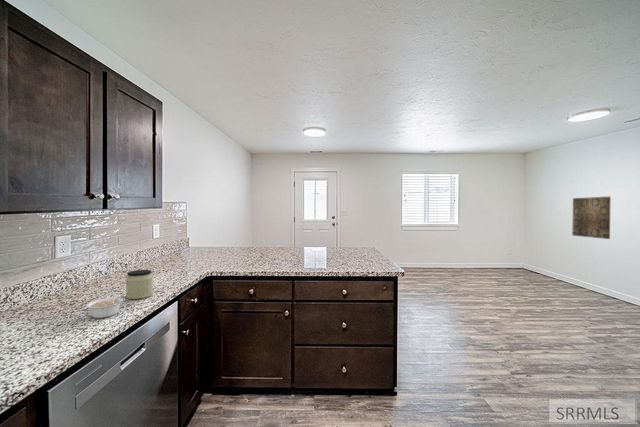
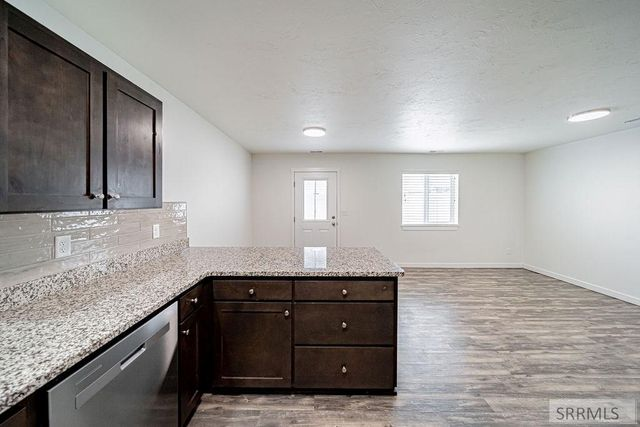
- legume (105, 306)
- wall art (590, 217)
- jar (139, 283)
